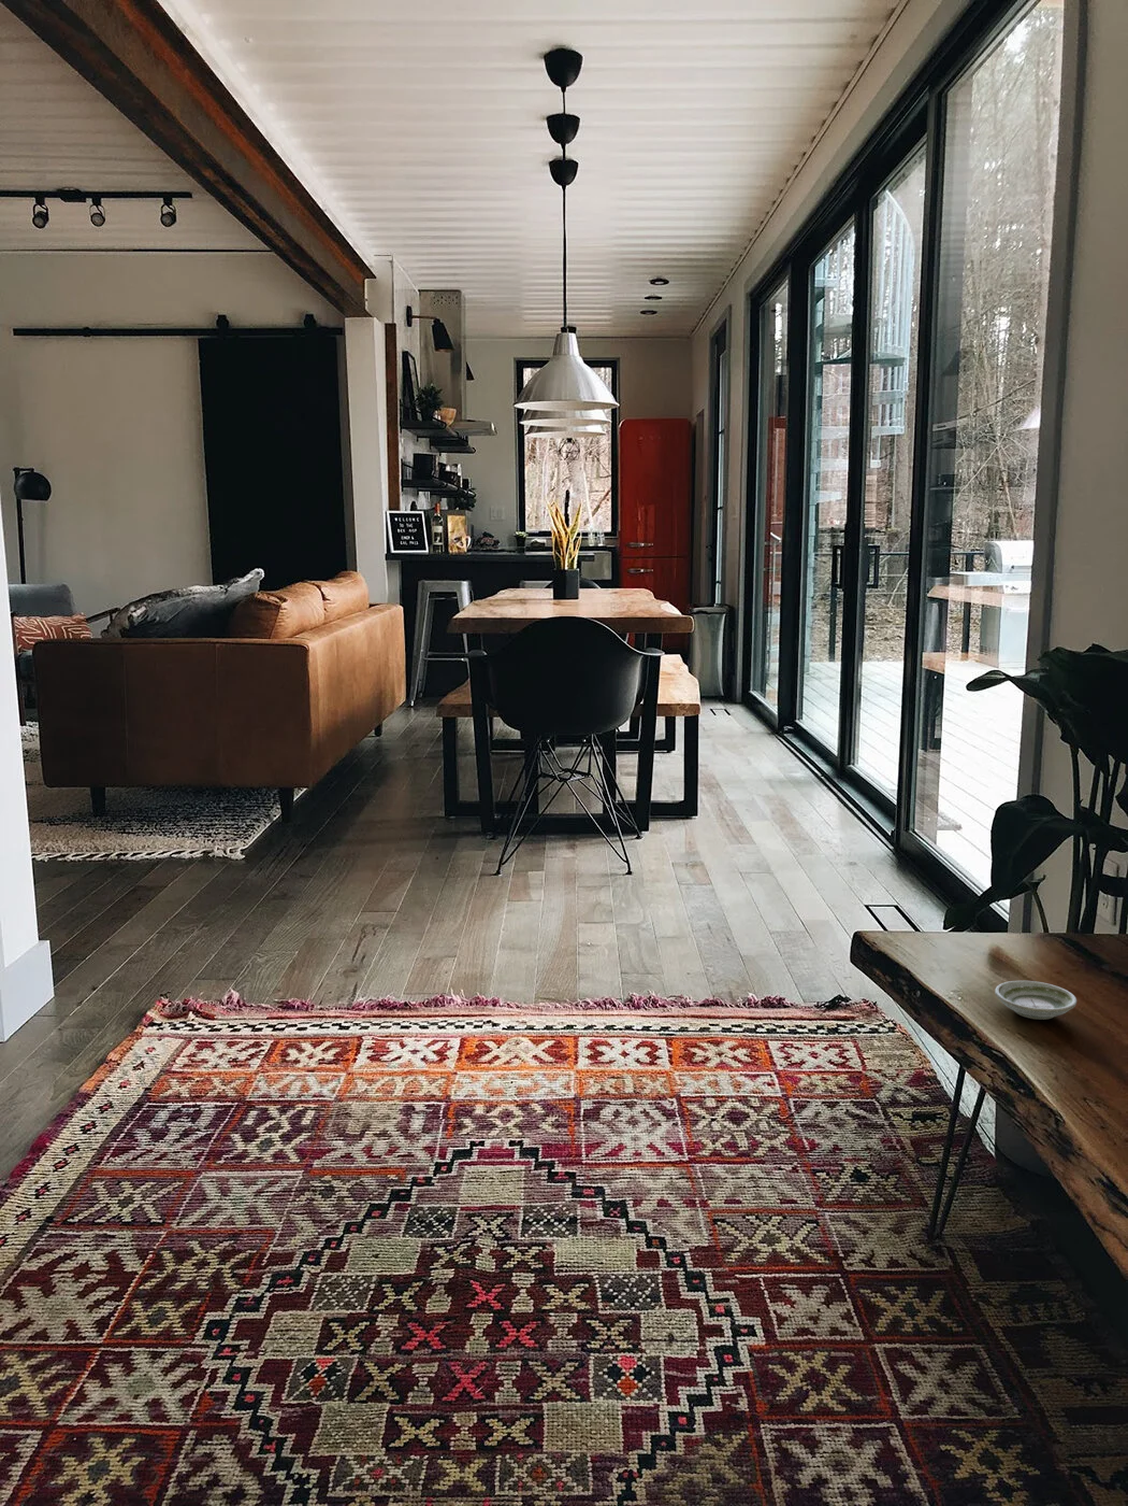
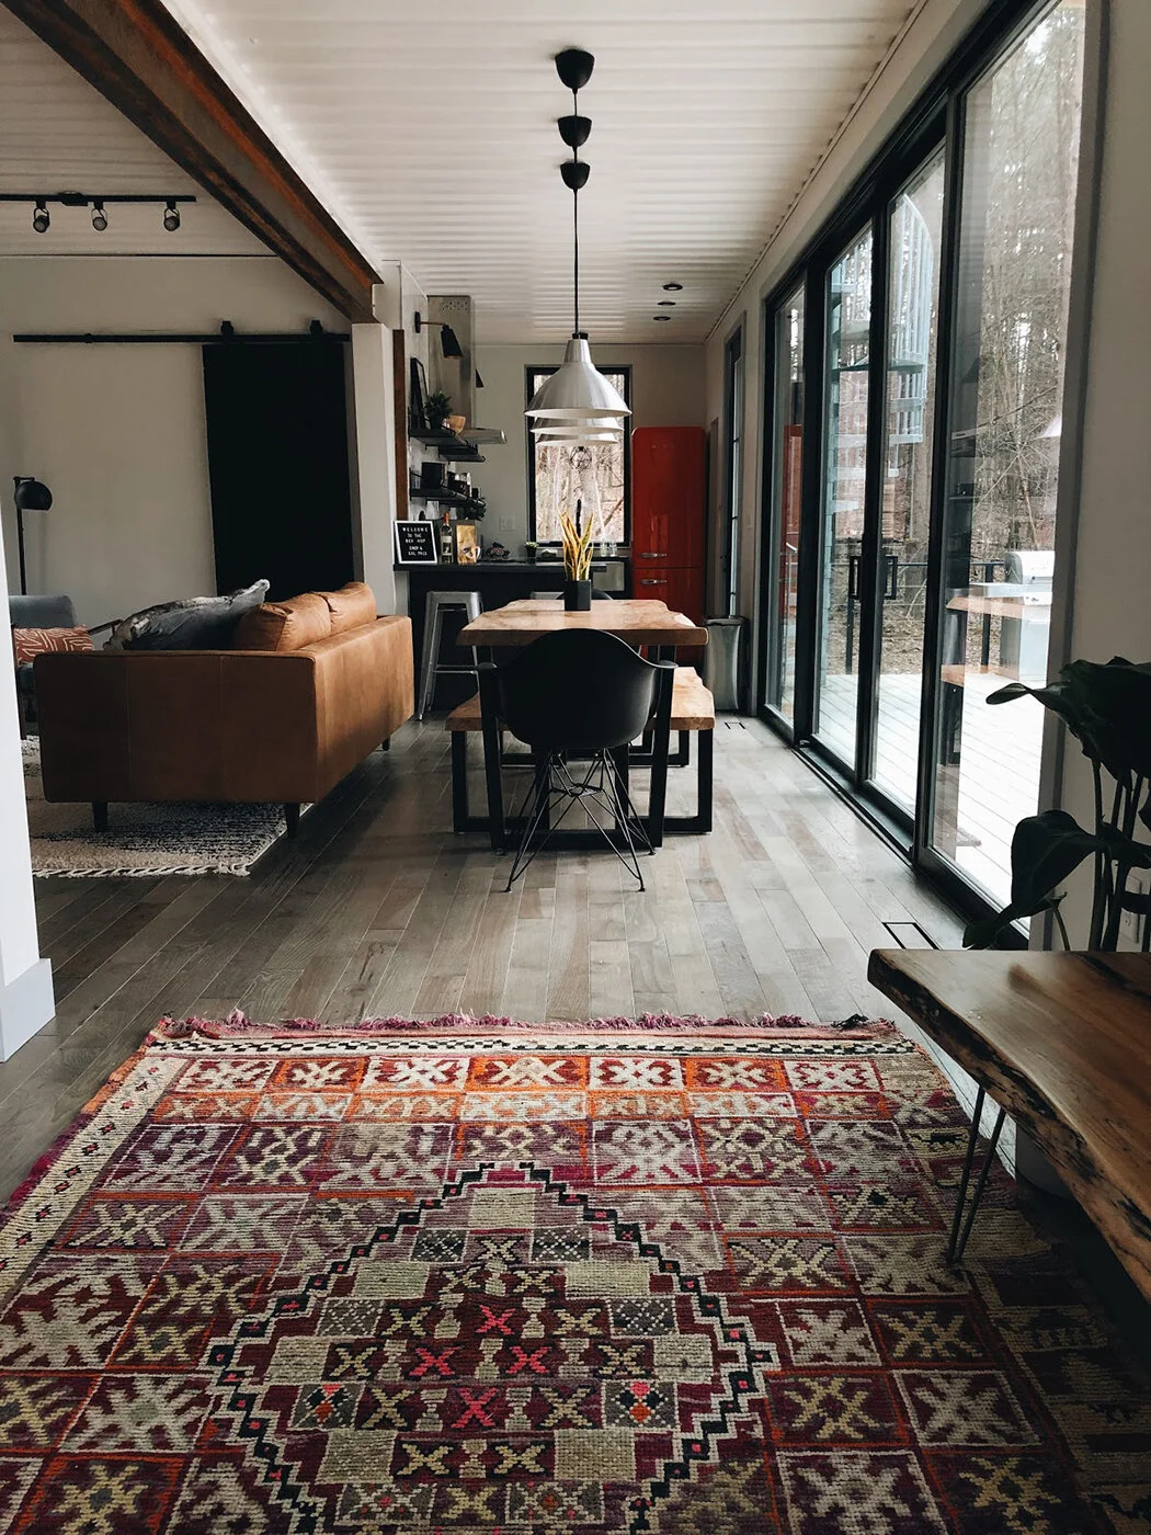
- saucer (1034, 1002)
